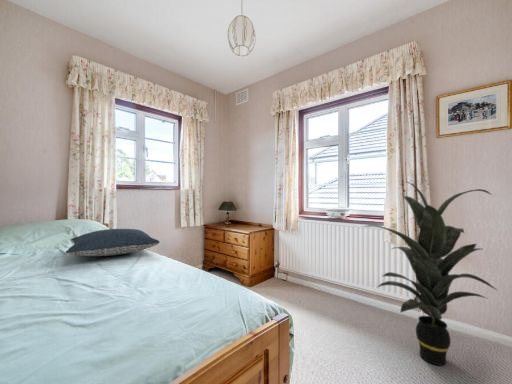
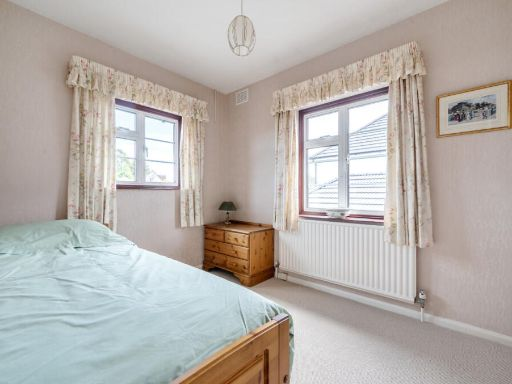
- pillow (113, 241)
- indoor plant (425, 266)
